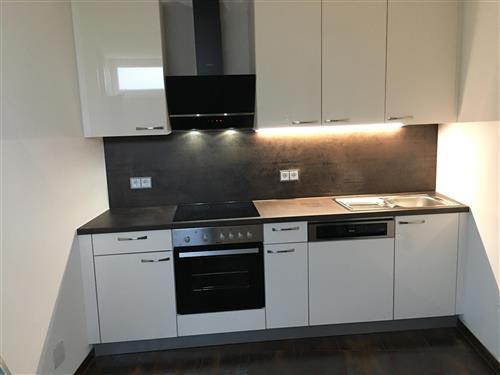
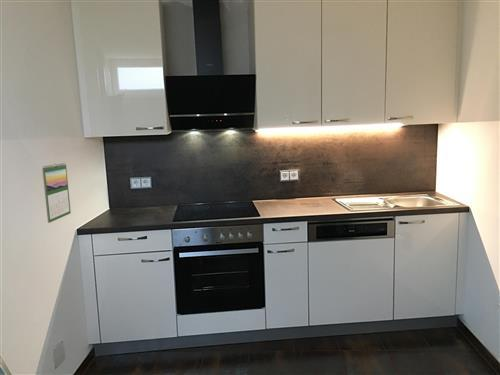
+ calendar (57, 190)
